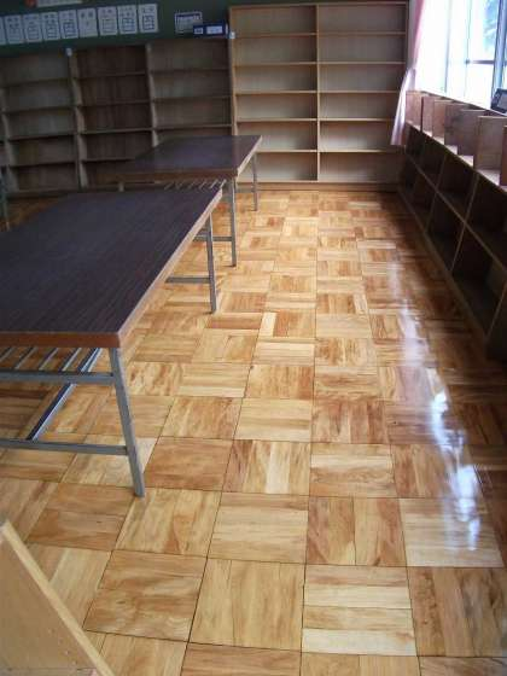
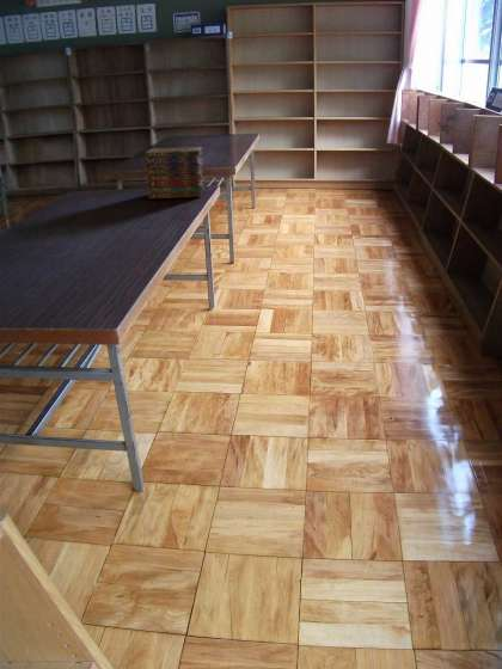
+ book stack (175, 172)
